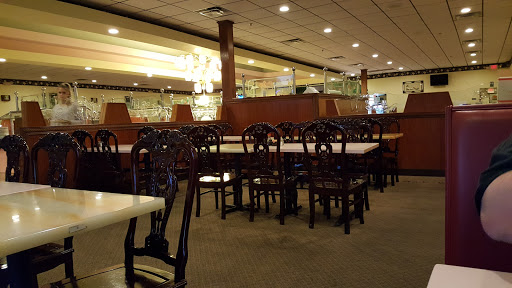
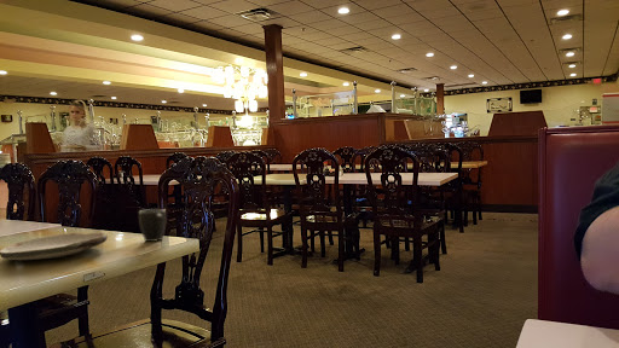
+ plate (56, 245)
+ mug (154, 226)
